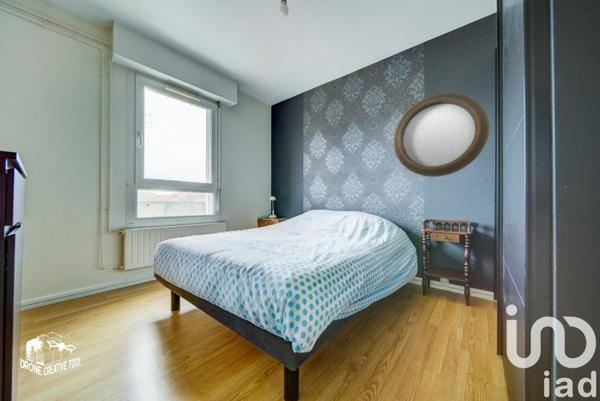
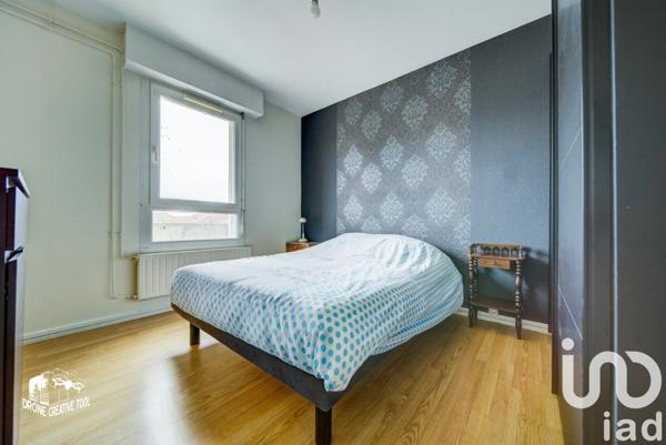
- home mirror (435, 135)
